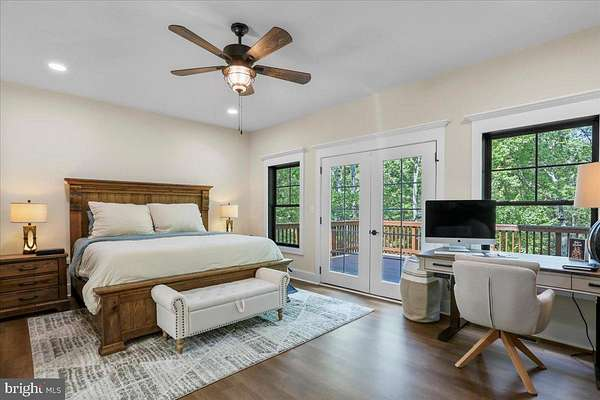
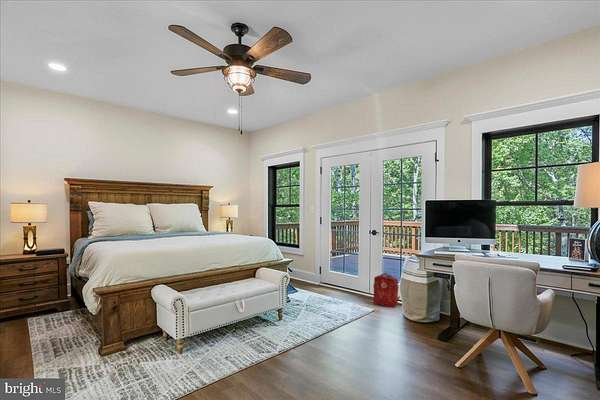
+ backpack (385, 287)
